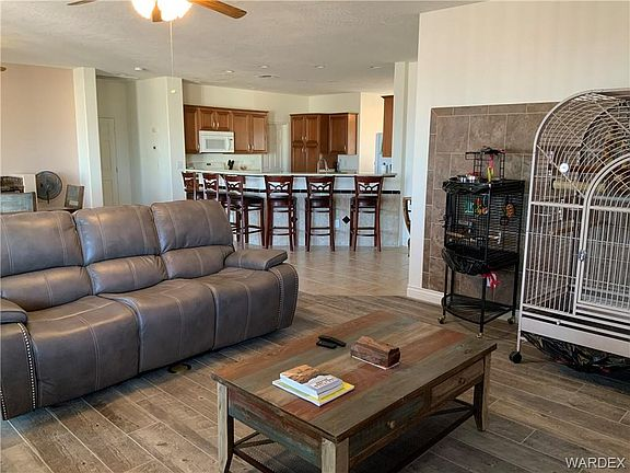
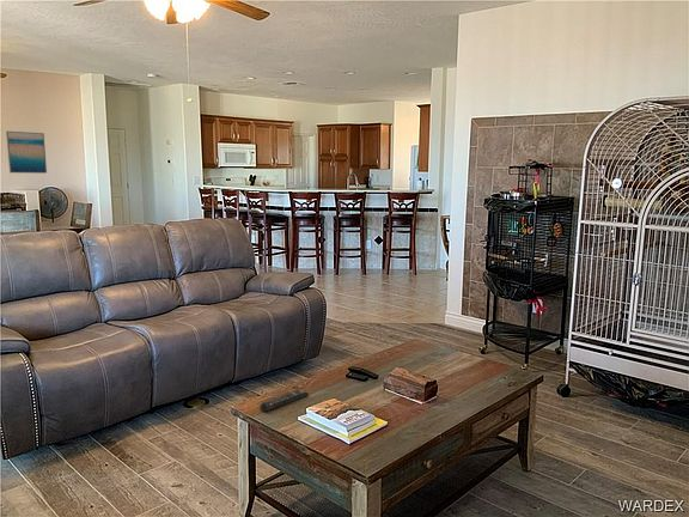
+ wall art (26, 152)
+ remote control (285, 400)
